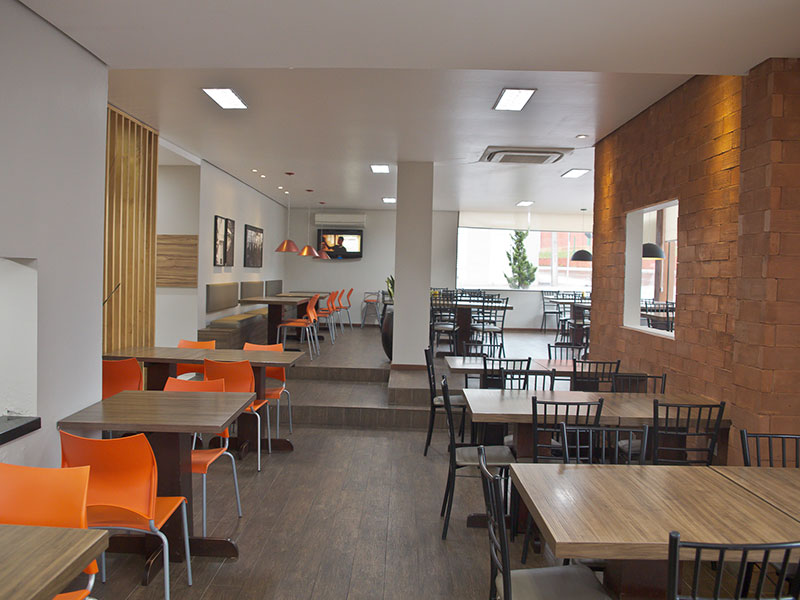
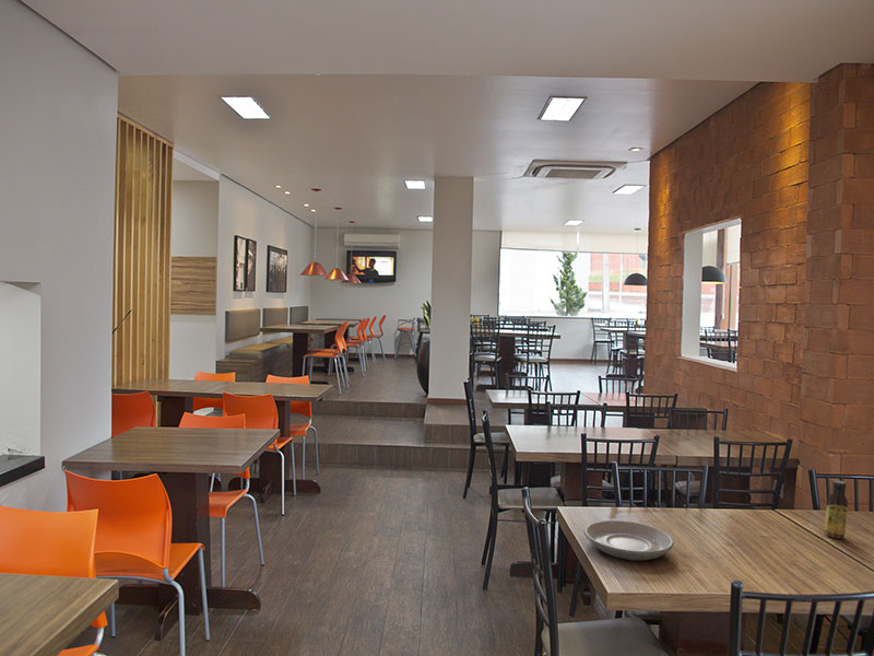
+ plate (627, 541)
+ sauce bottle (836, 508)
